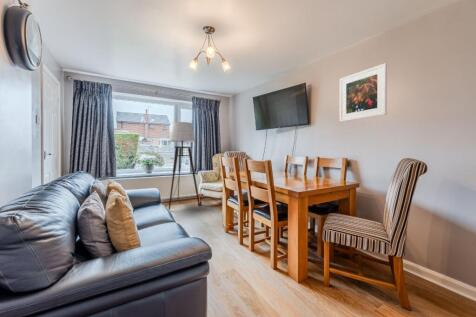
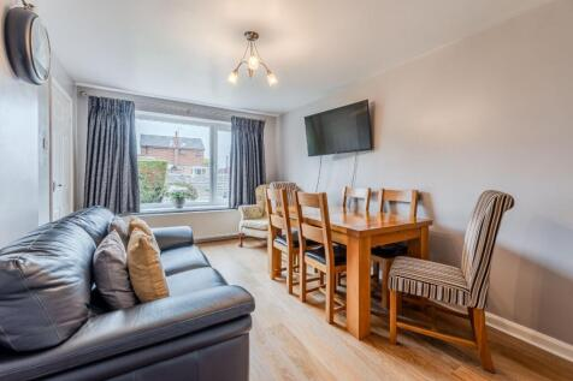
- floor lamp (175, 164)
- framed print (361, 95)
